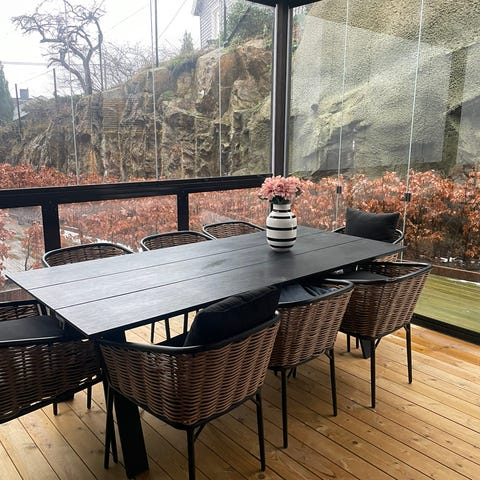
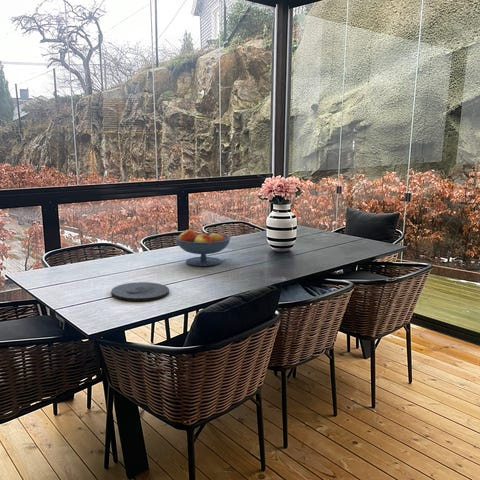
+ fruit bowl (203, 245)
+ plate (140, 289)
